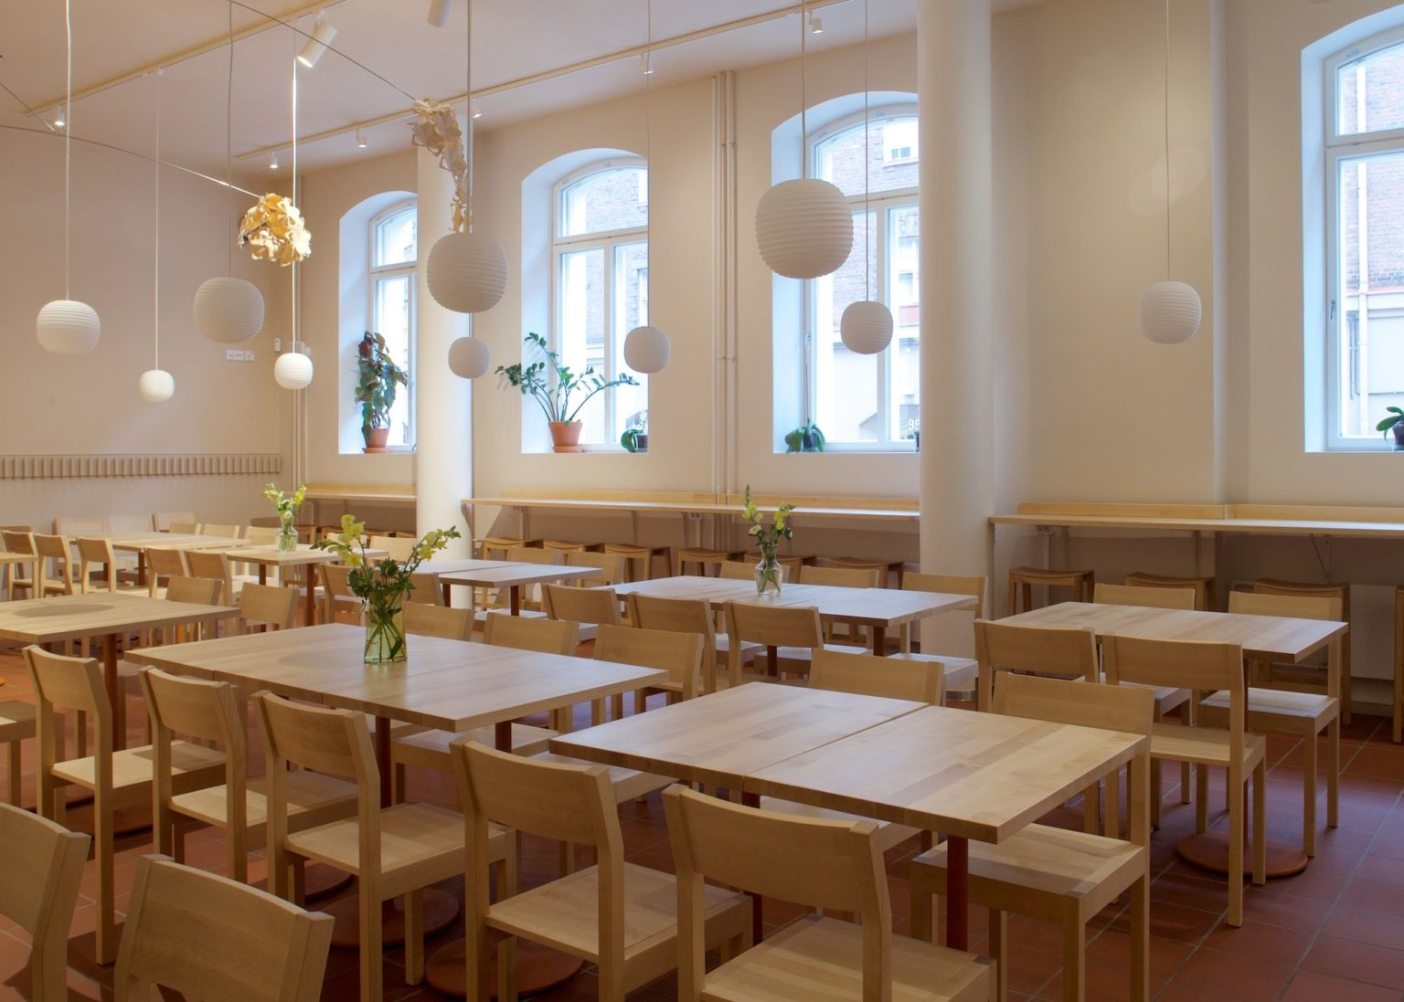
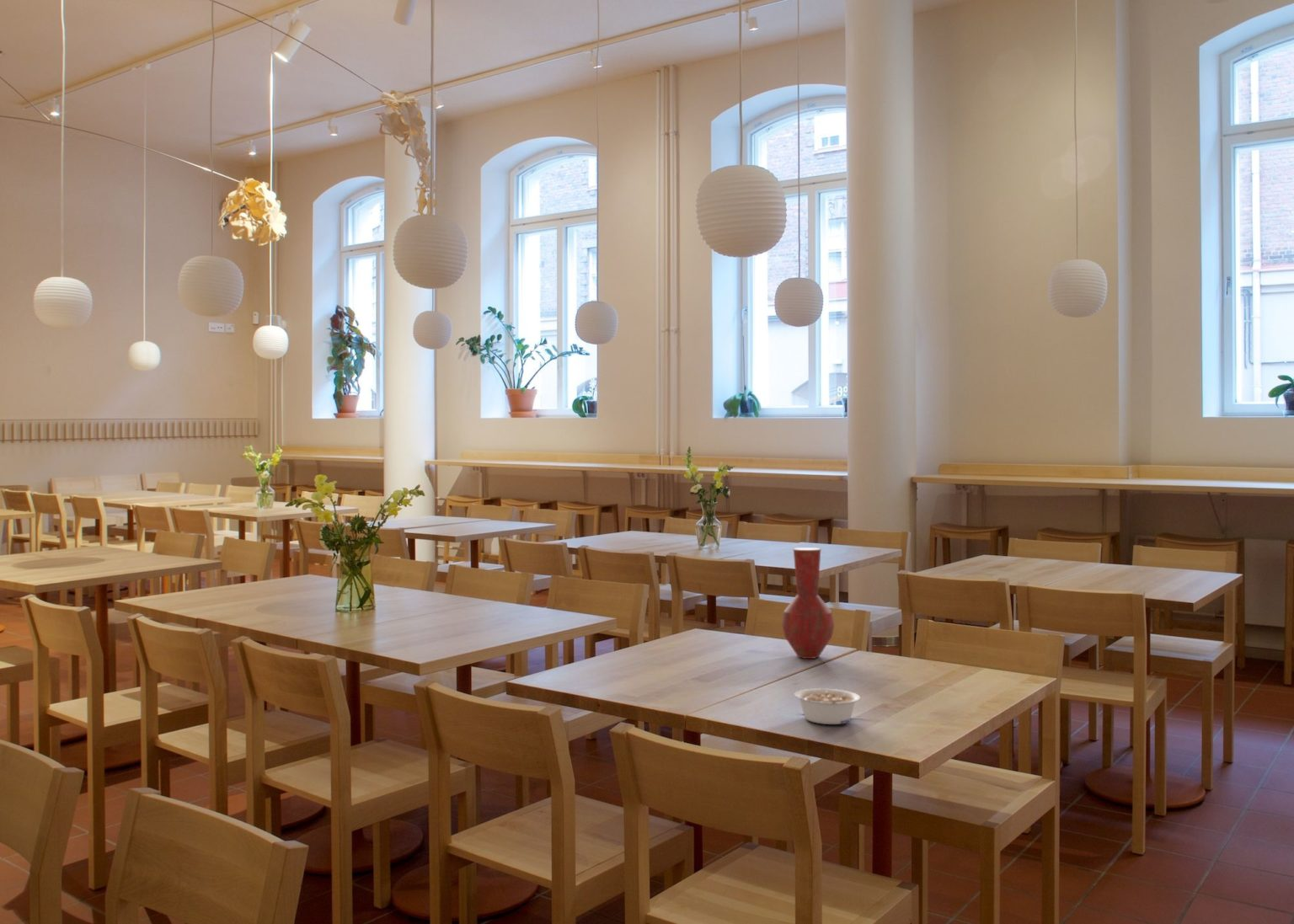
+ legume (829, 705)
+ vase (807, 602)
